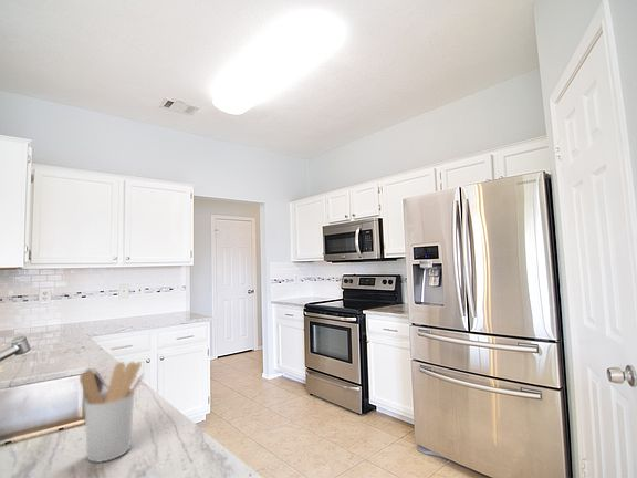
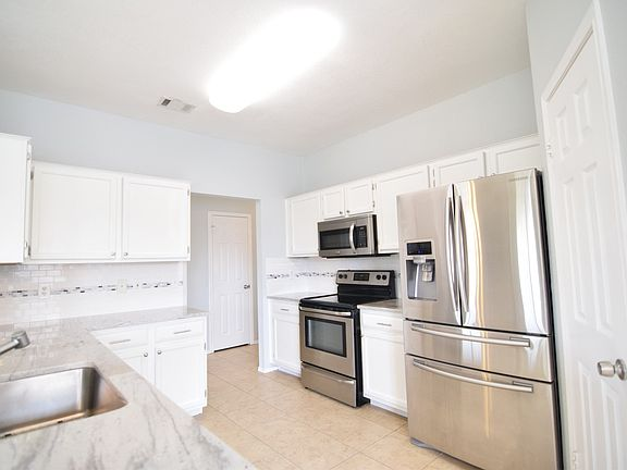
- utensil holder (115, 405)
